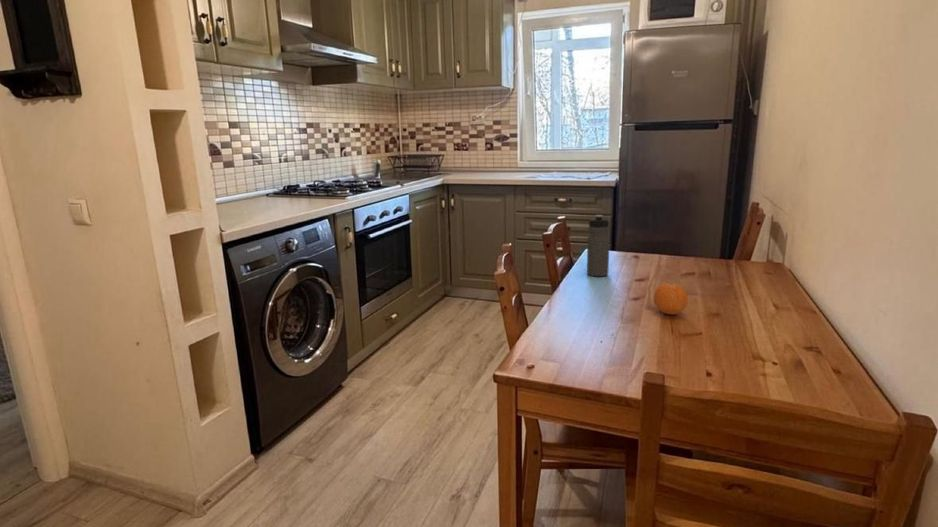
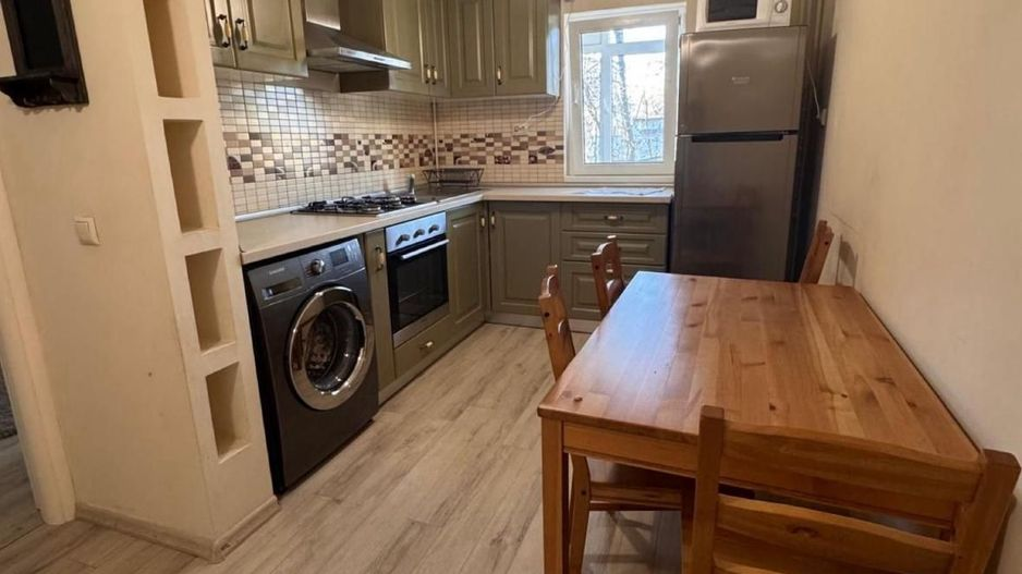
- fruit (670, 298)
- water bottle (598, 244)
